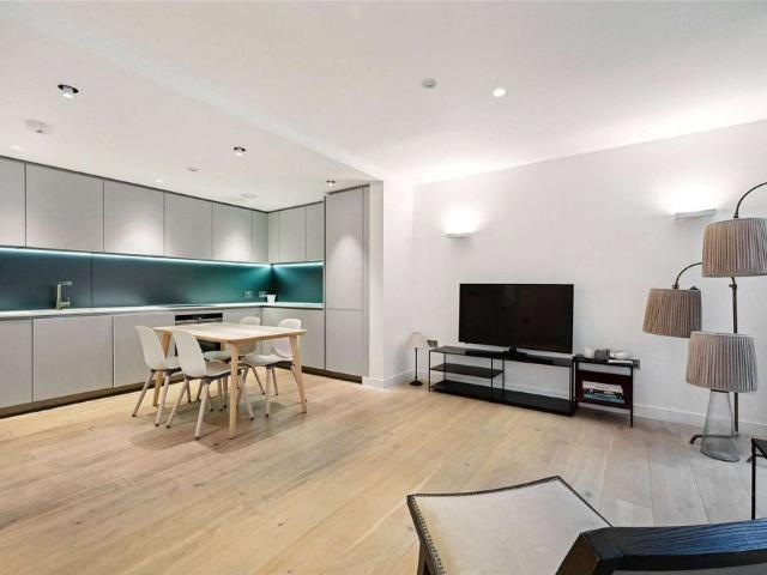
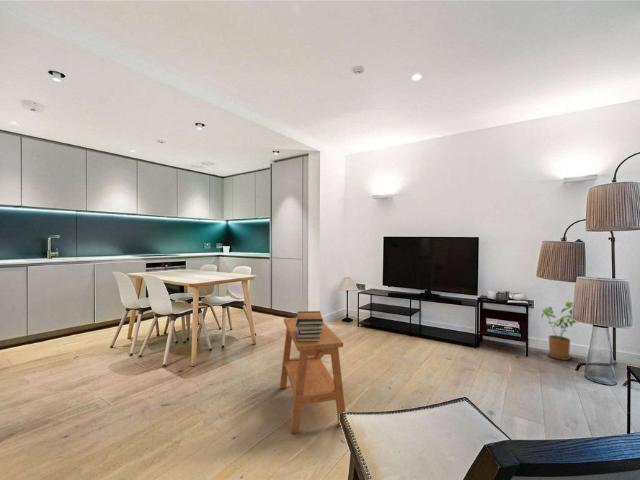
+ side table (309, 366)
+ book stack (308, 325)
+ house plant (561, 329)
